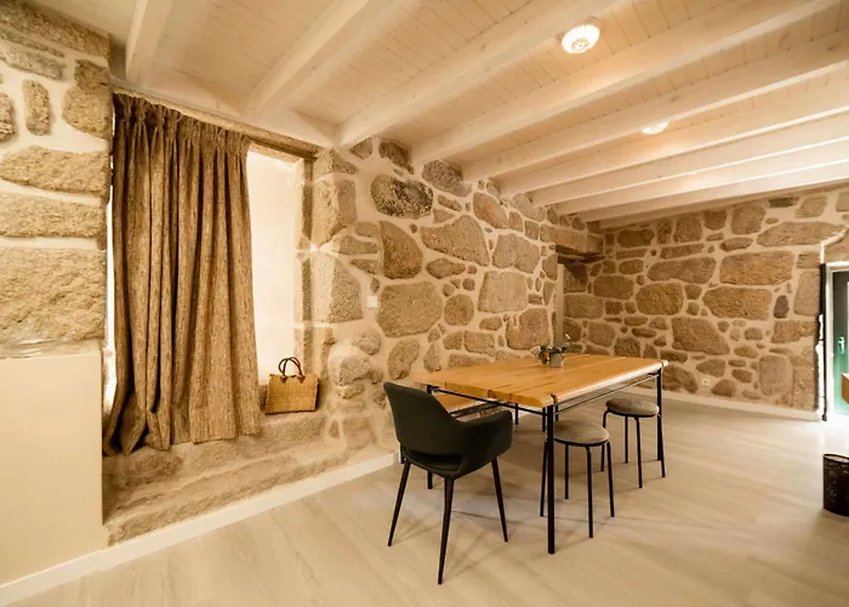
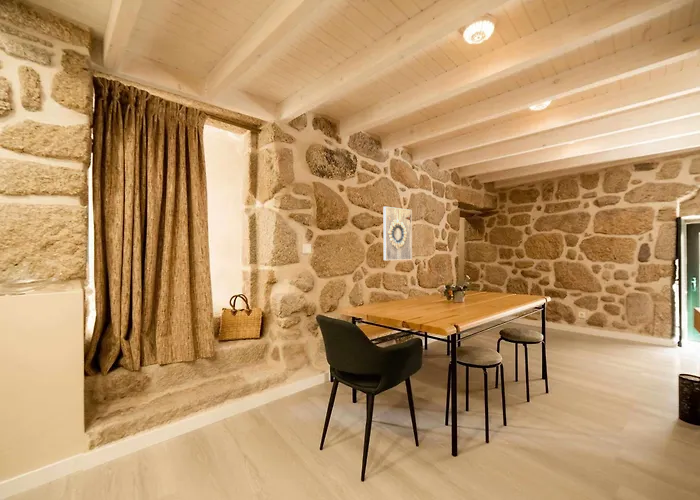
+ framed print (398, 234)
